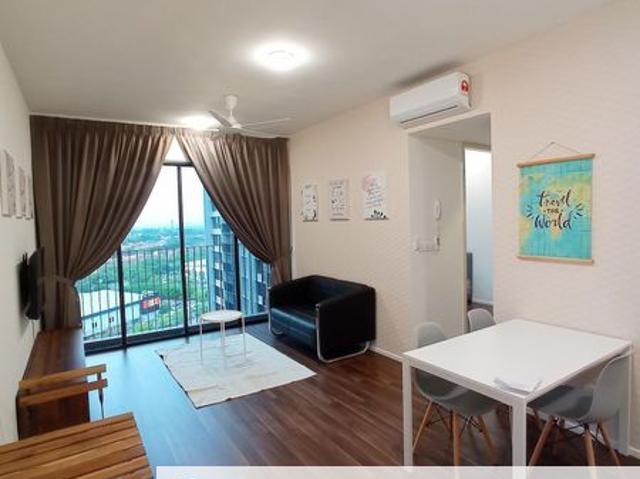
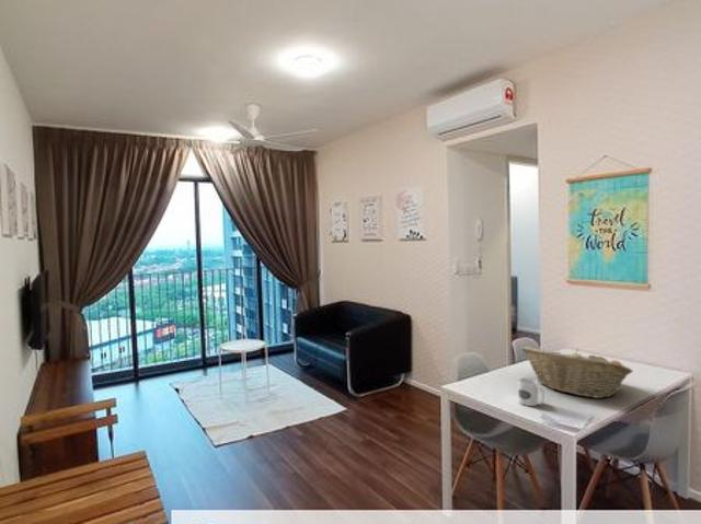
+ fruit basket (573, 366)
+ mug (531, 393)
